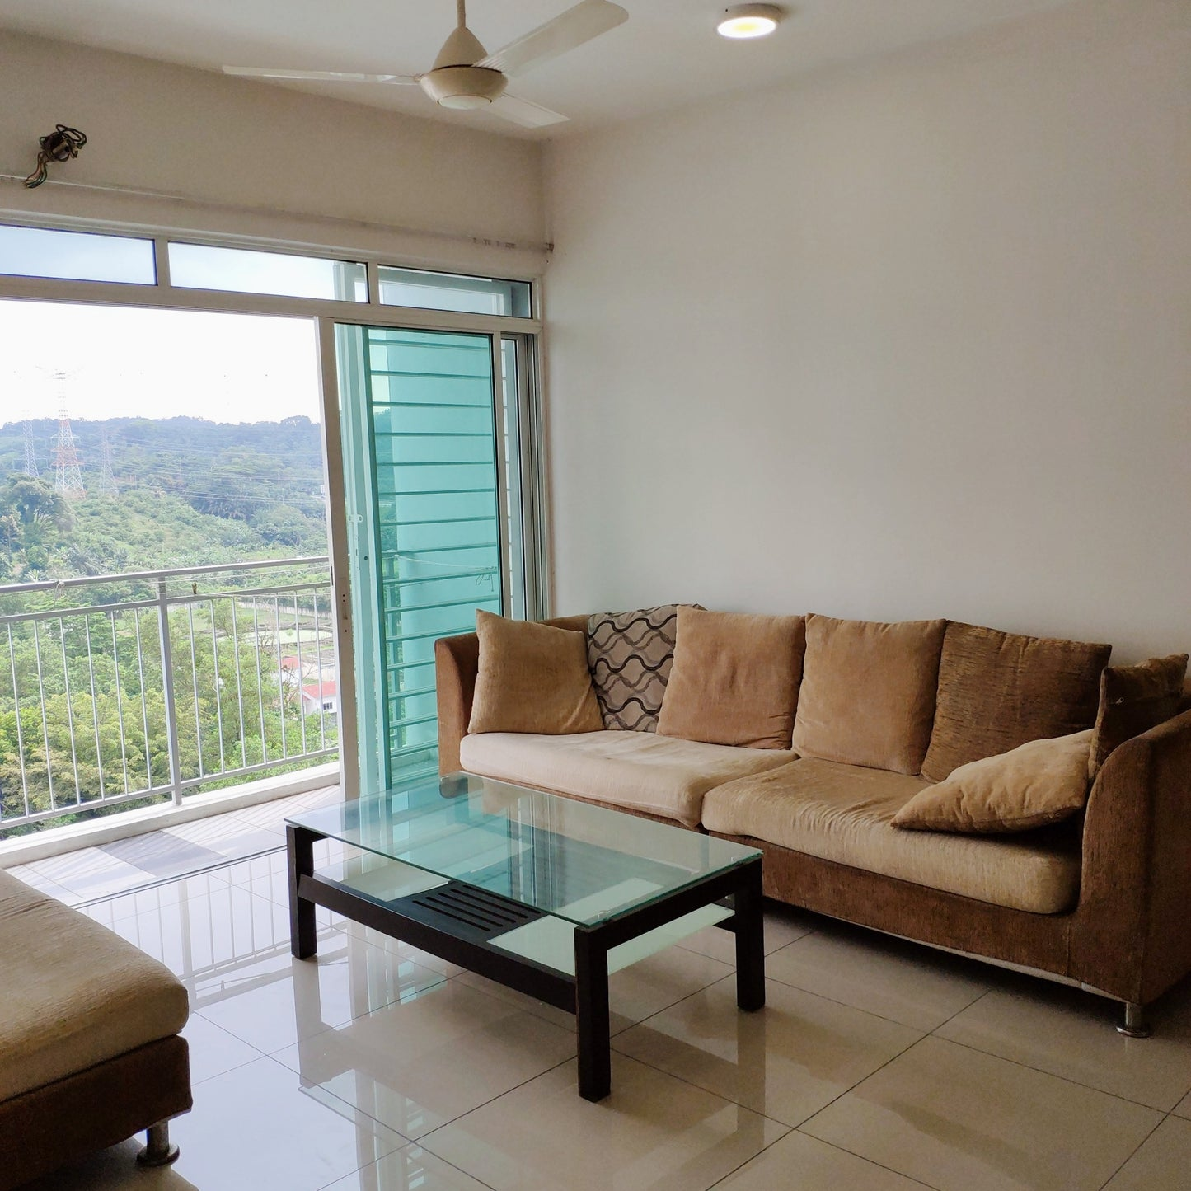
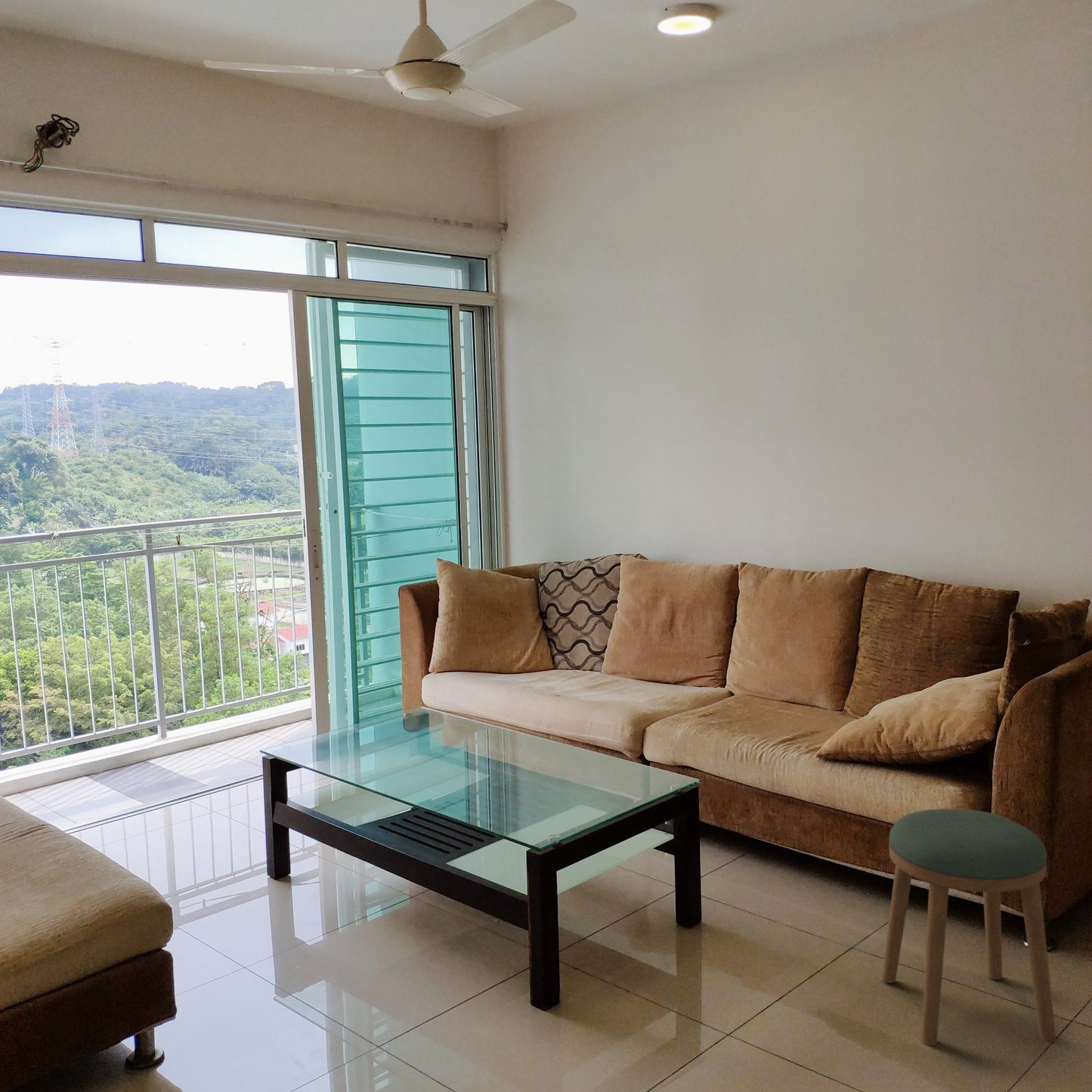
+ stool (946, 917)
